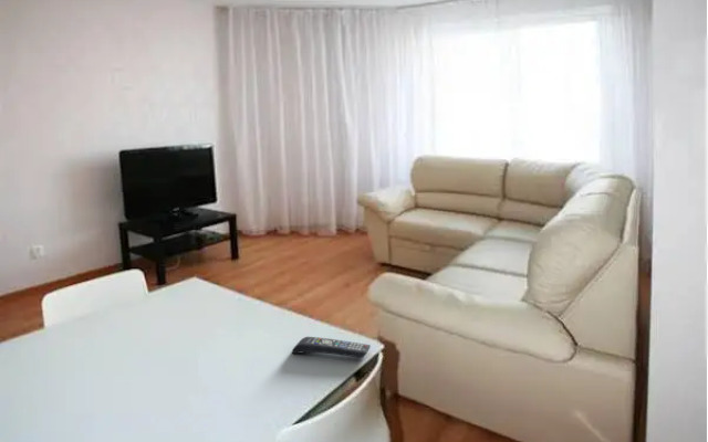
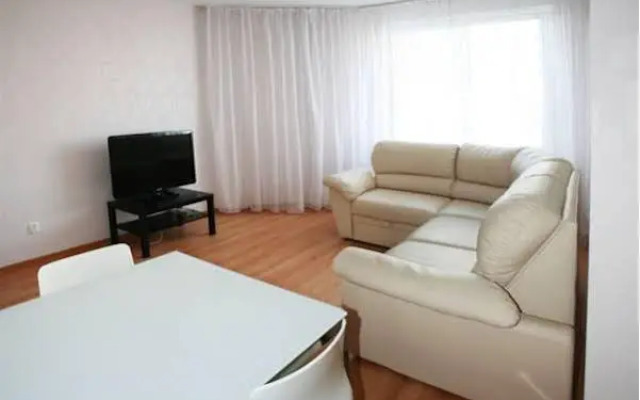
- remote control (331, 347)
